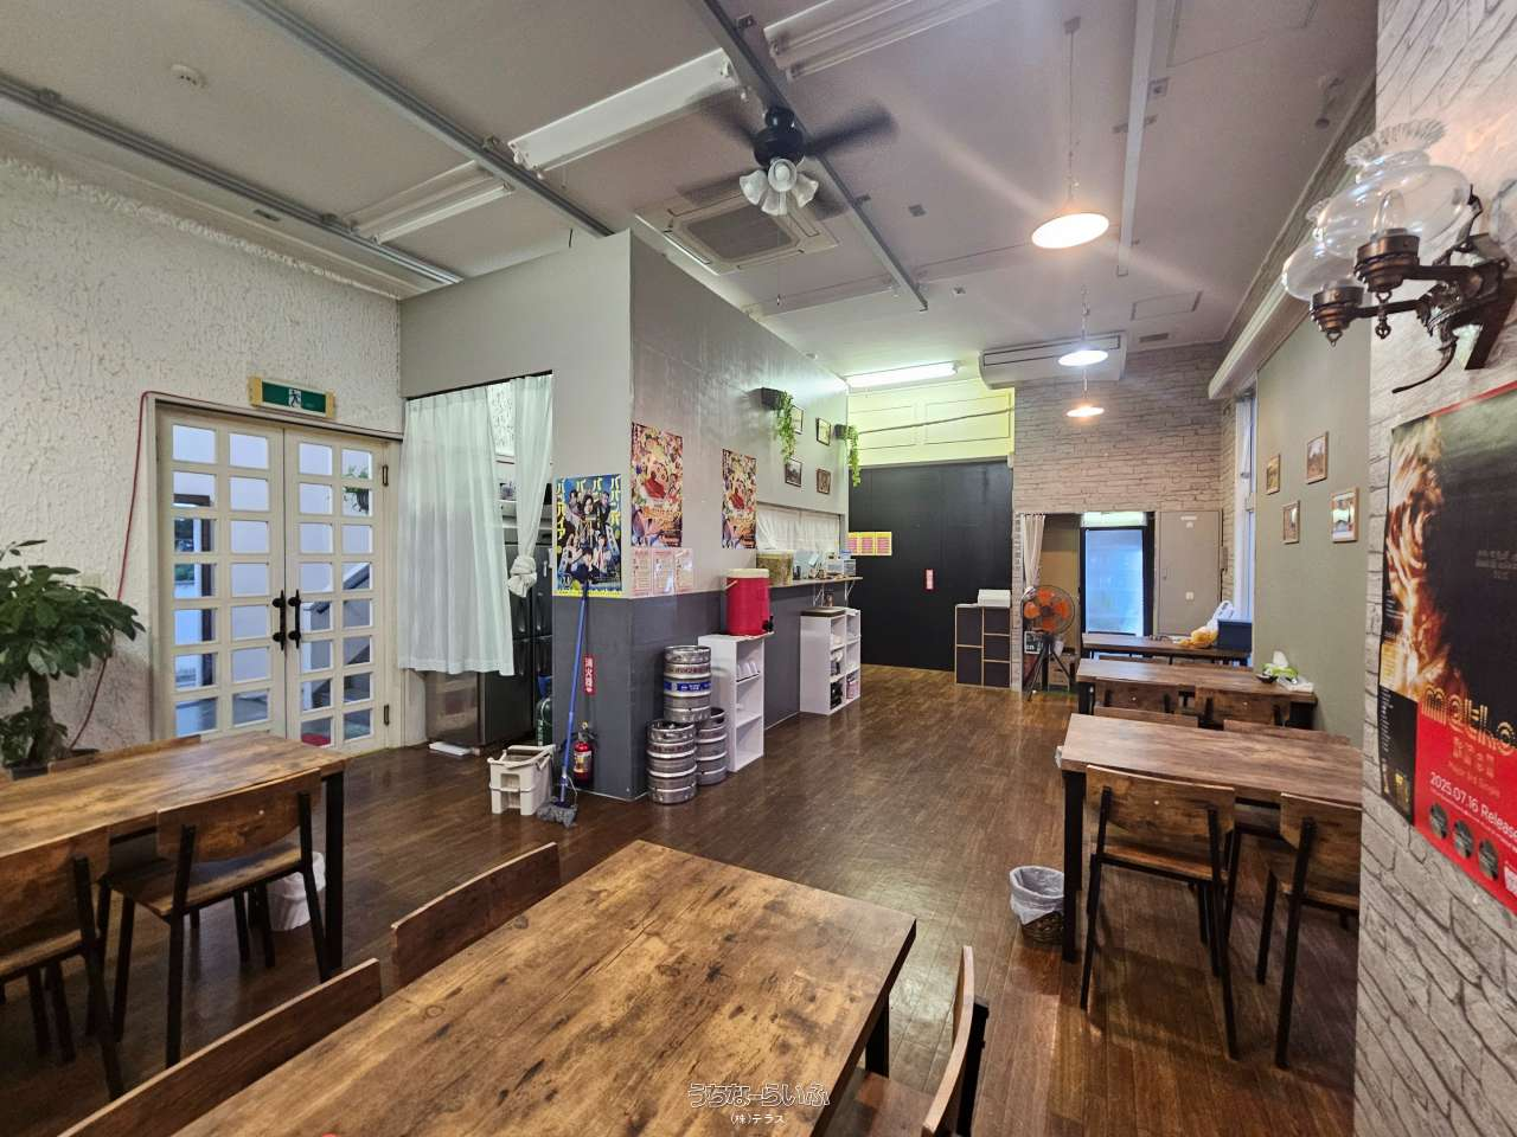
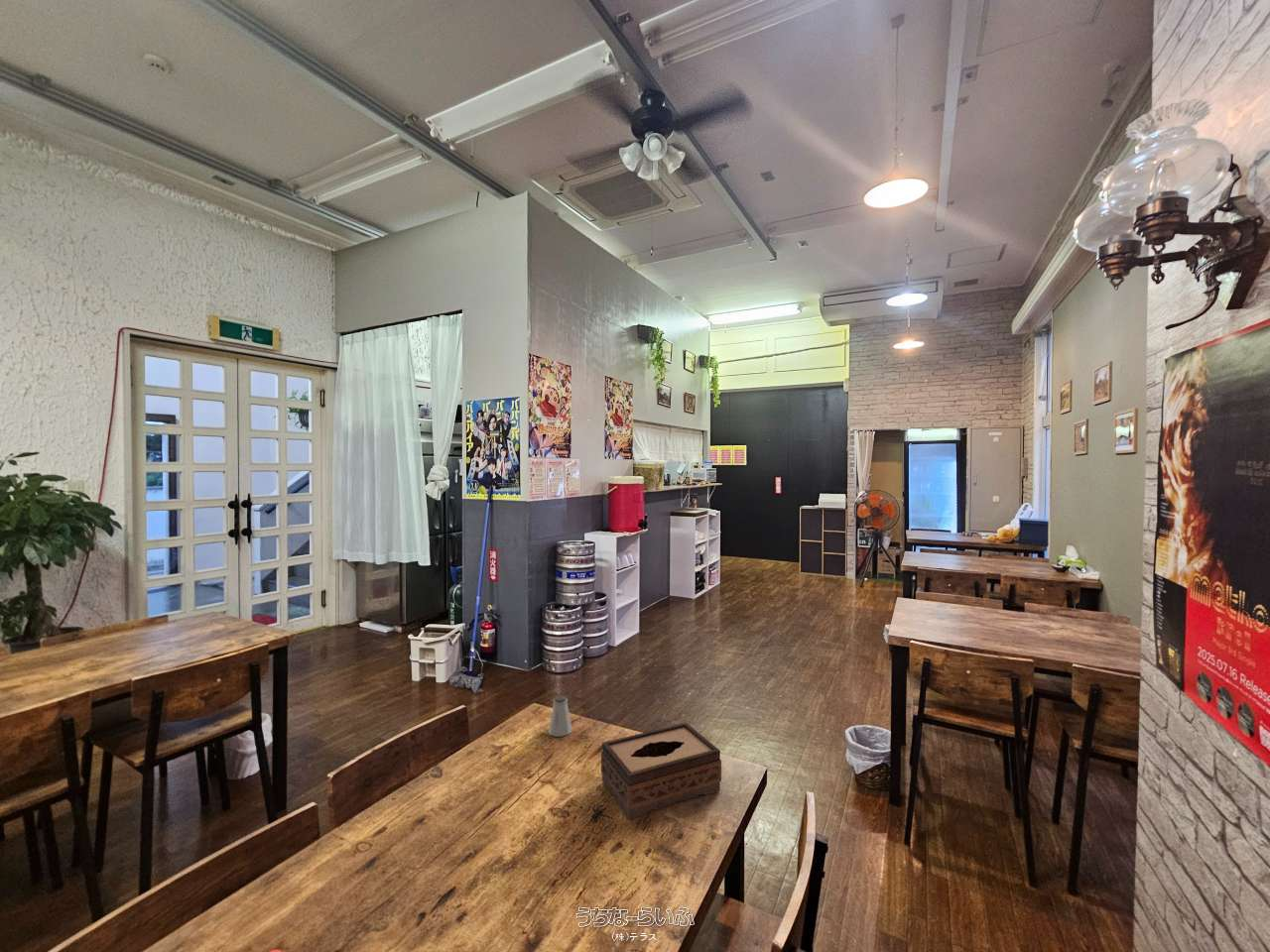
+ tissue box (660, 766)
+ saltshaker (560, 714)
